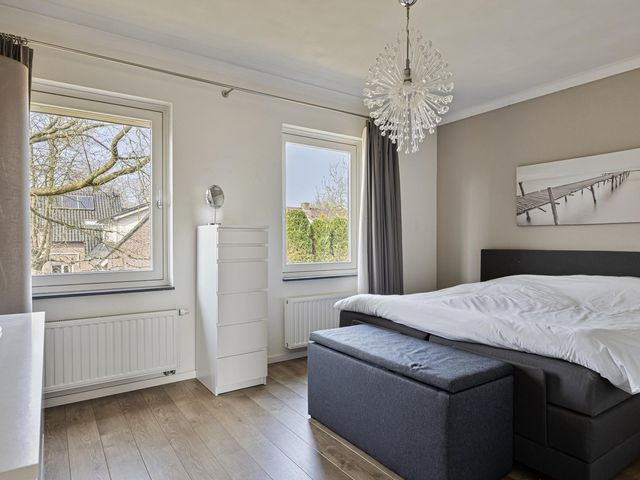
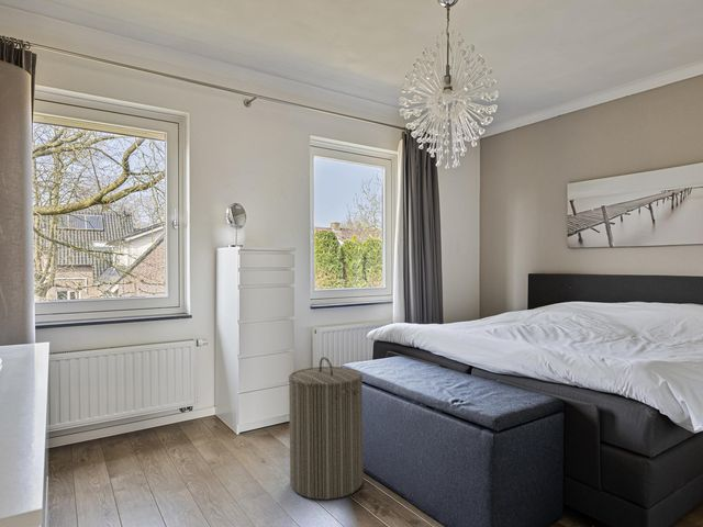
+ laundry hamper (326, 419)
